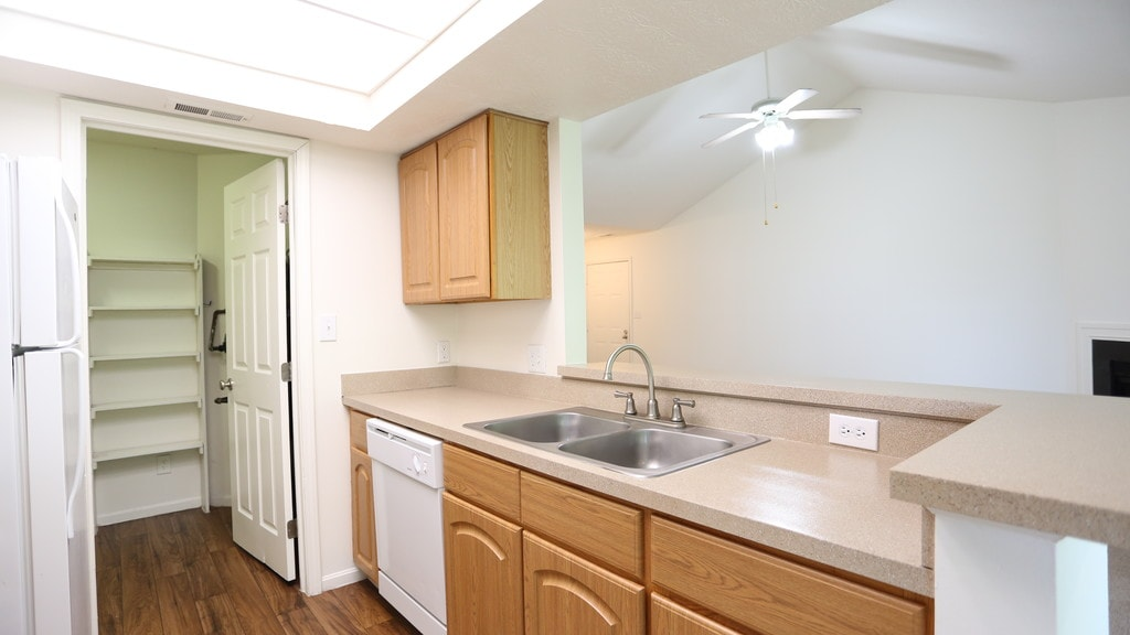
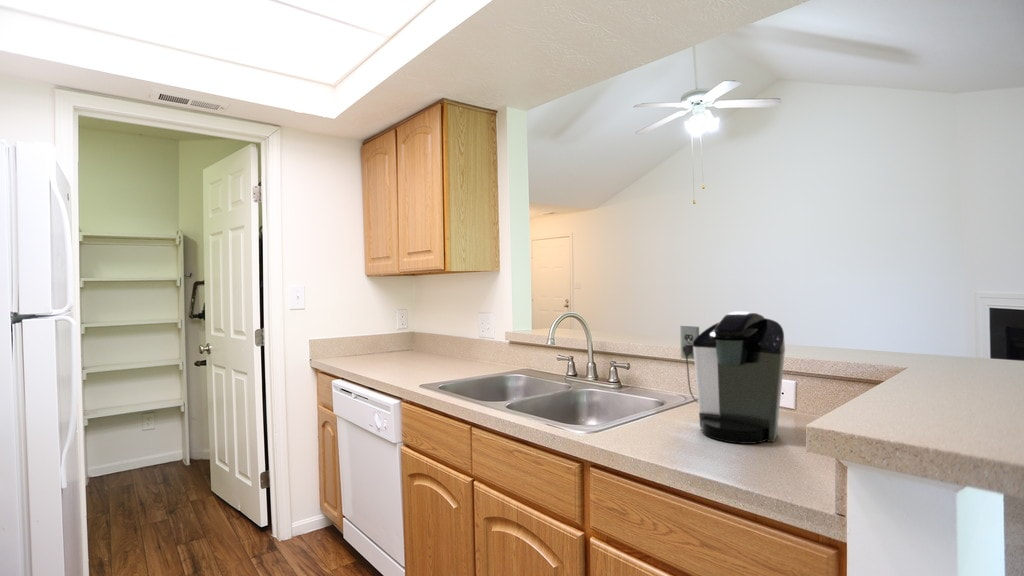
+ coffee maker (717, 368)
